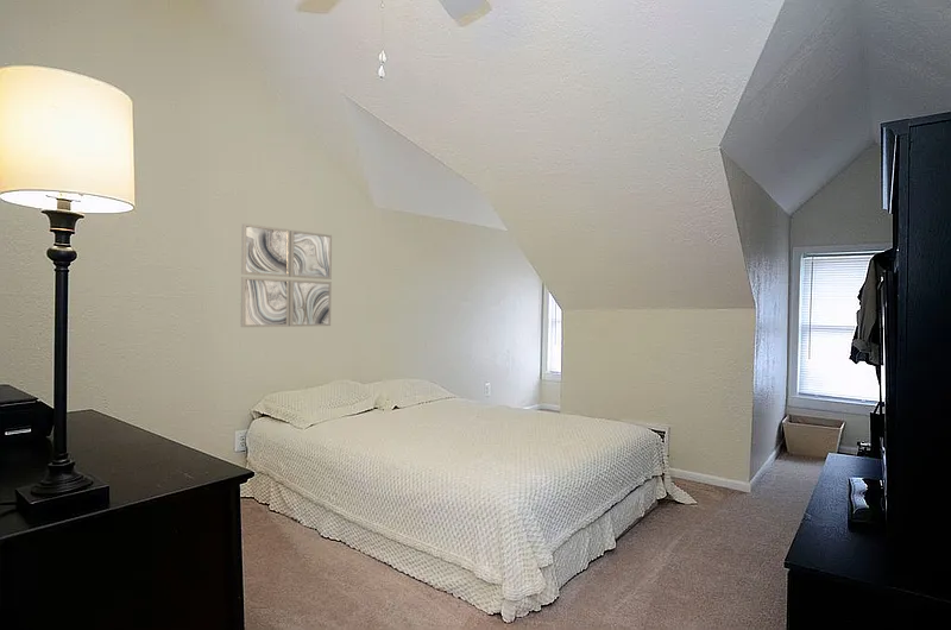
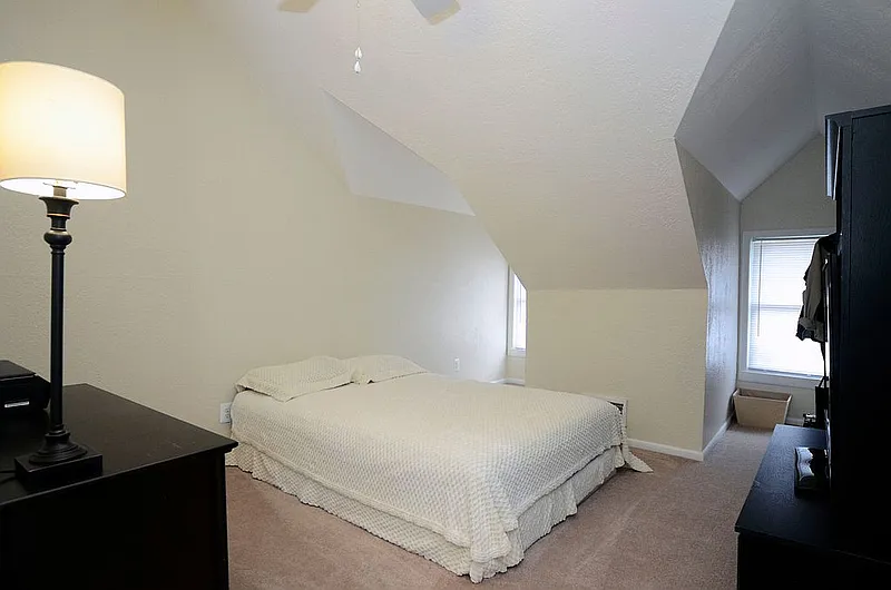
- wall art (289, 279)
